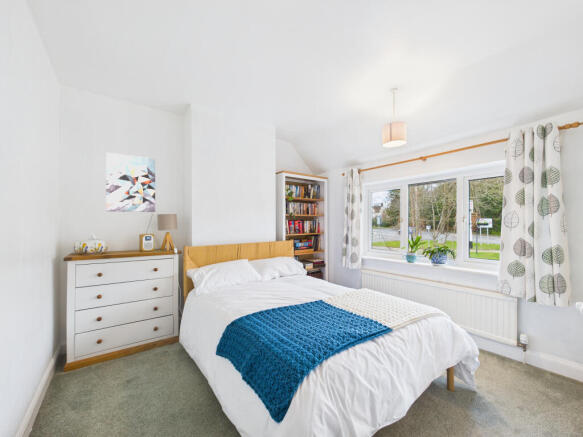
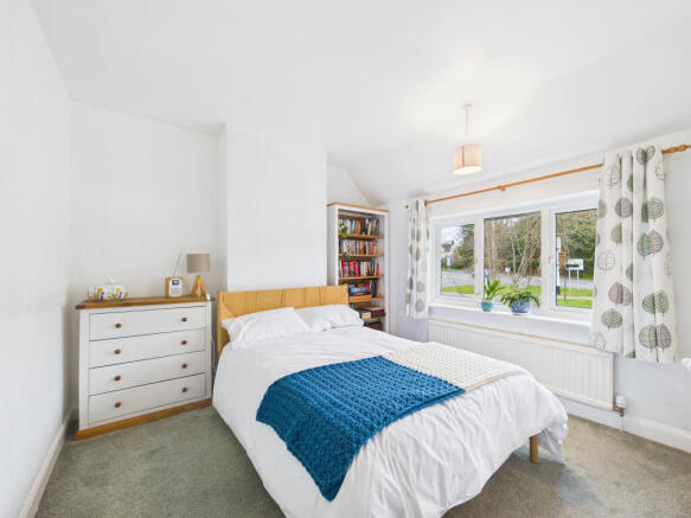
- wall art (131, 183)
